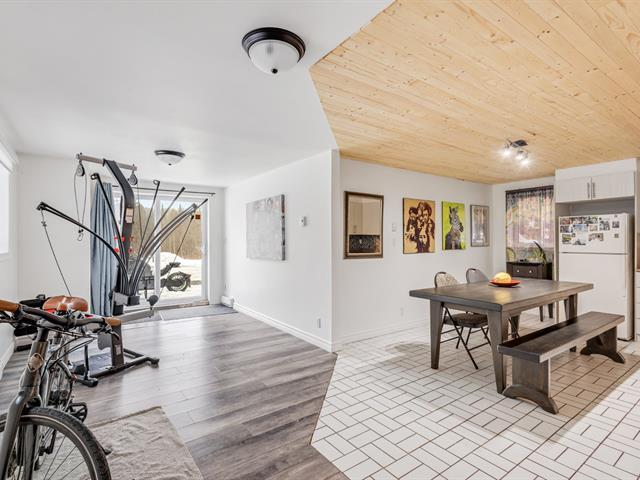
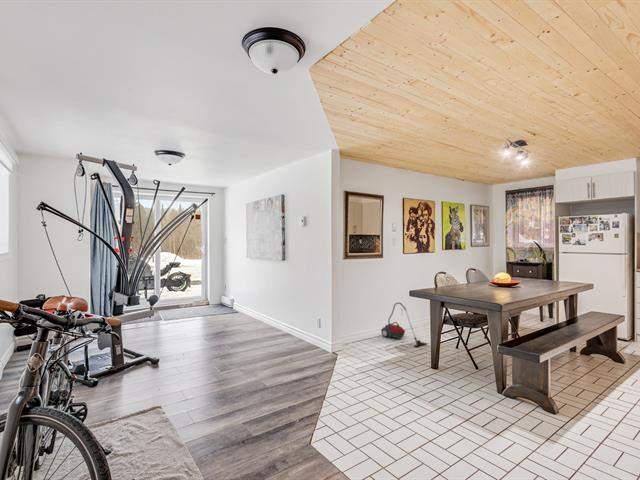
+ vacuum cleaner (397, 323)
